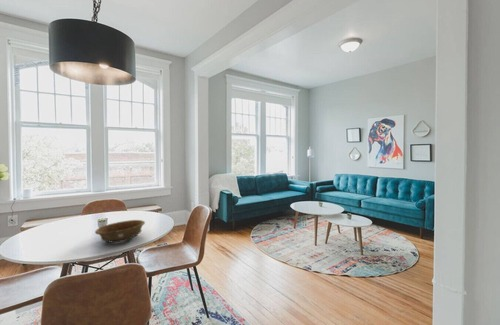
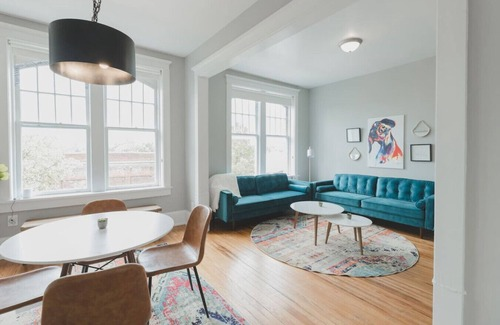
- decorative bowl (121, 231)
